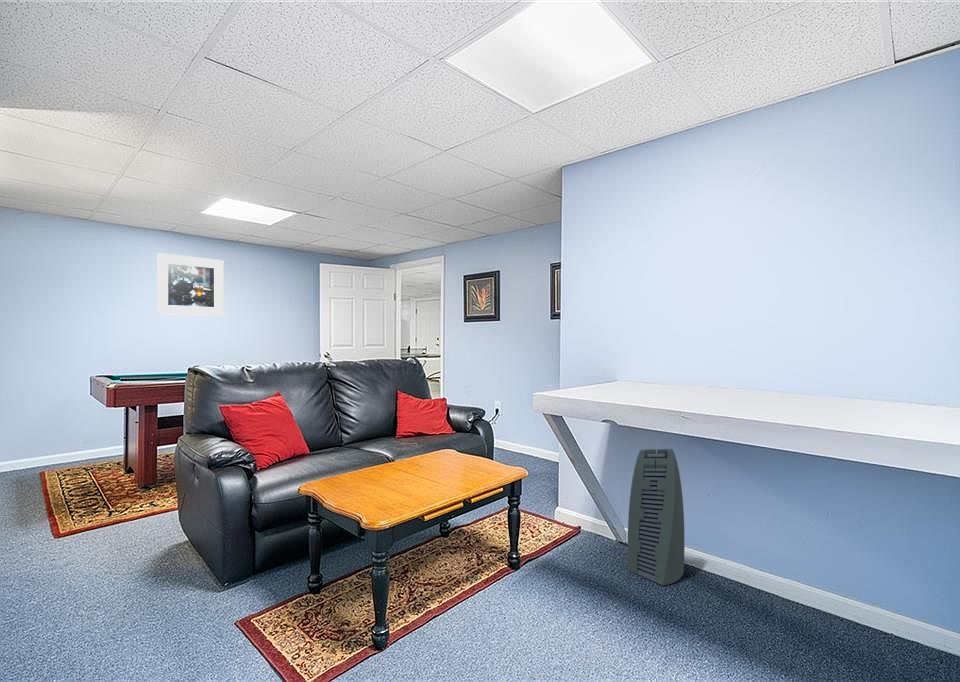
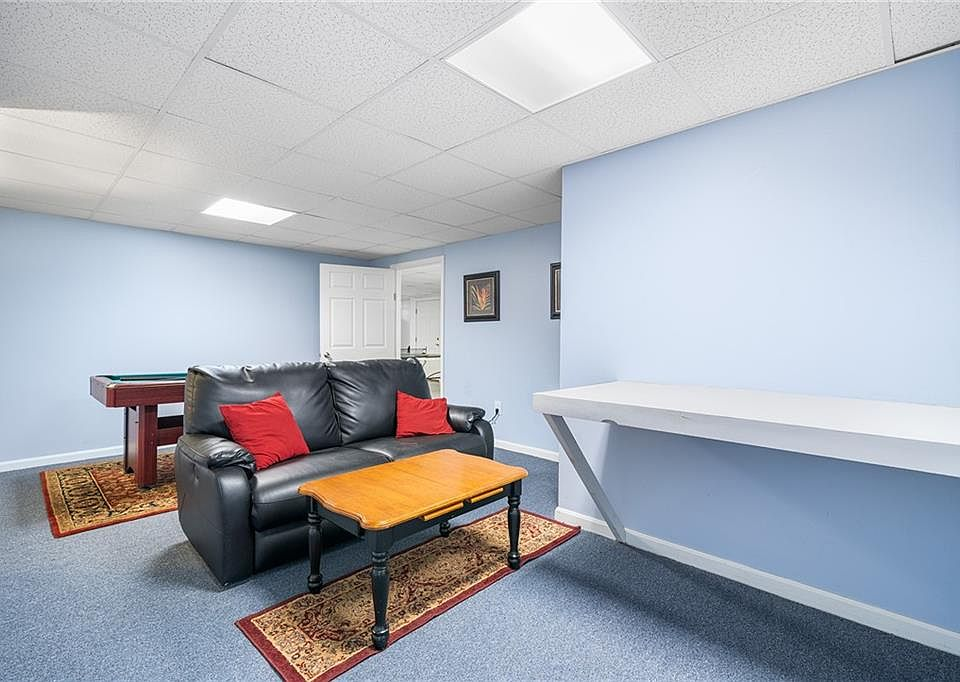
- air purifier (656, 509)
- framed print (191, 286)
